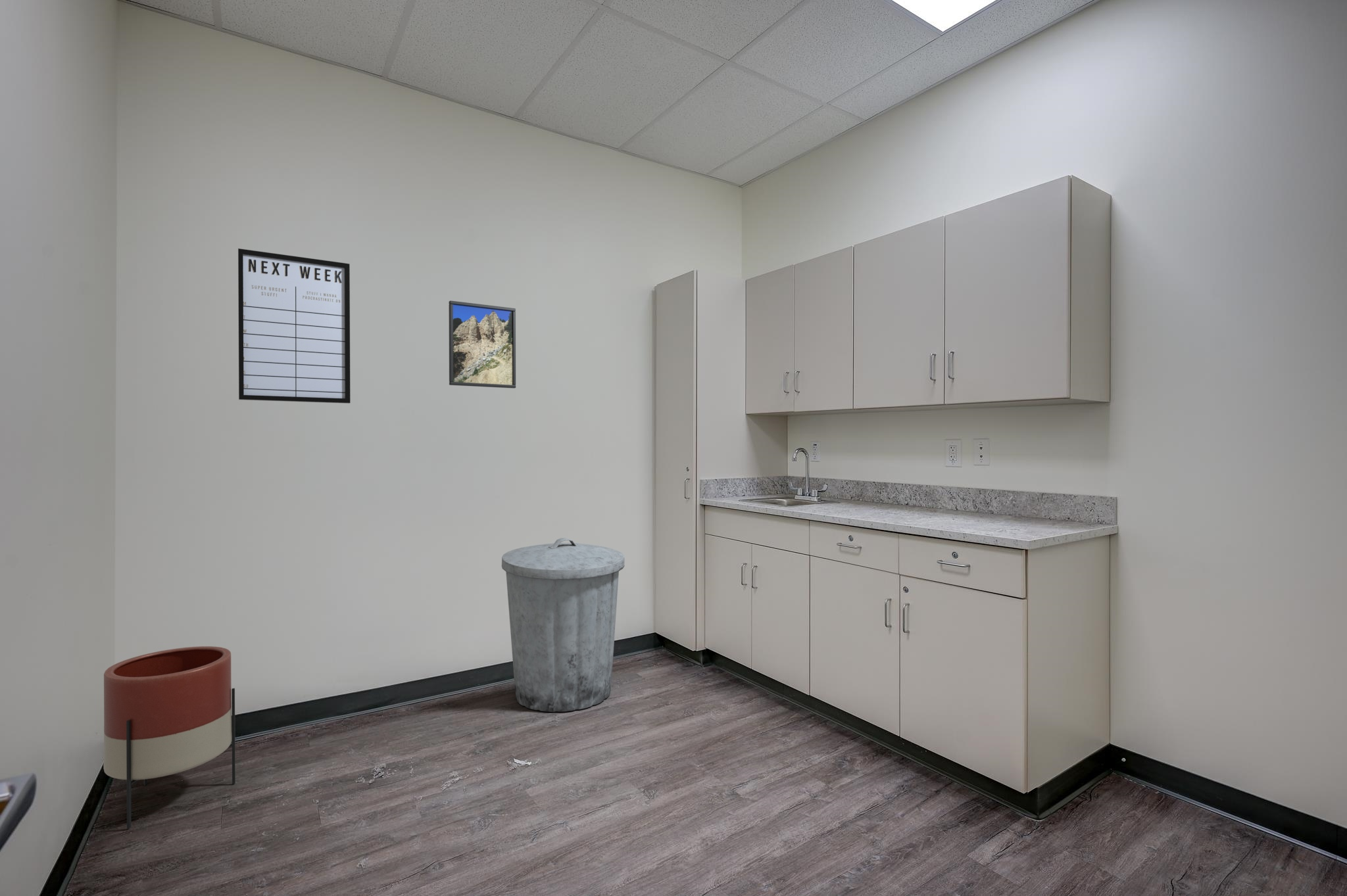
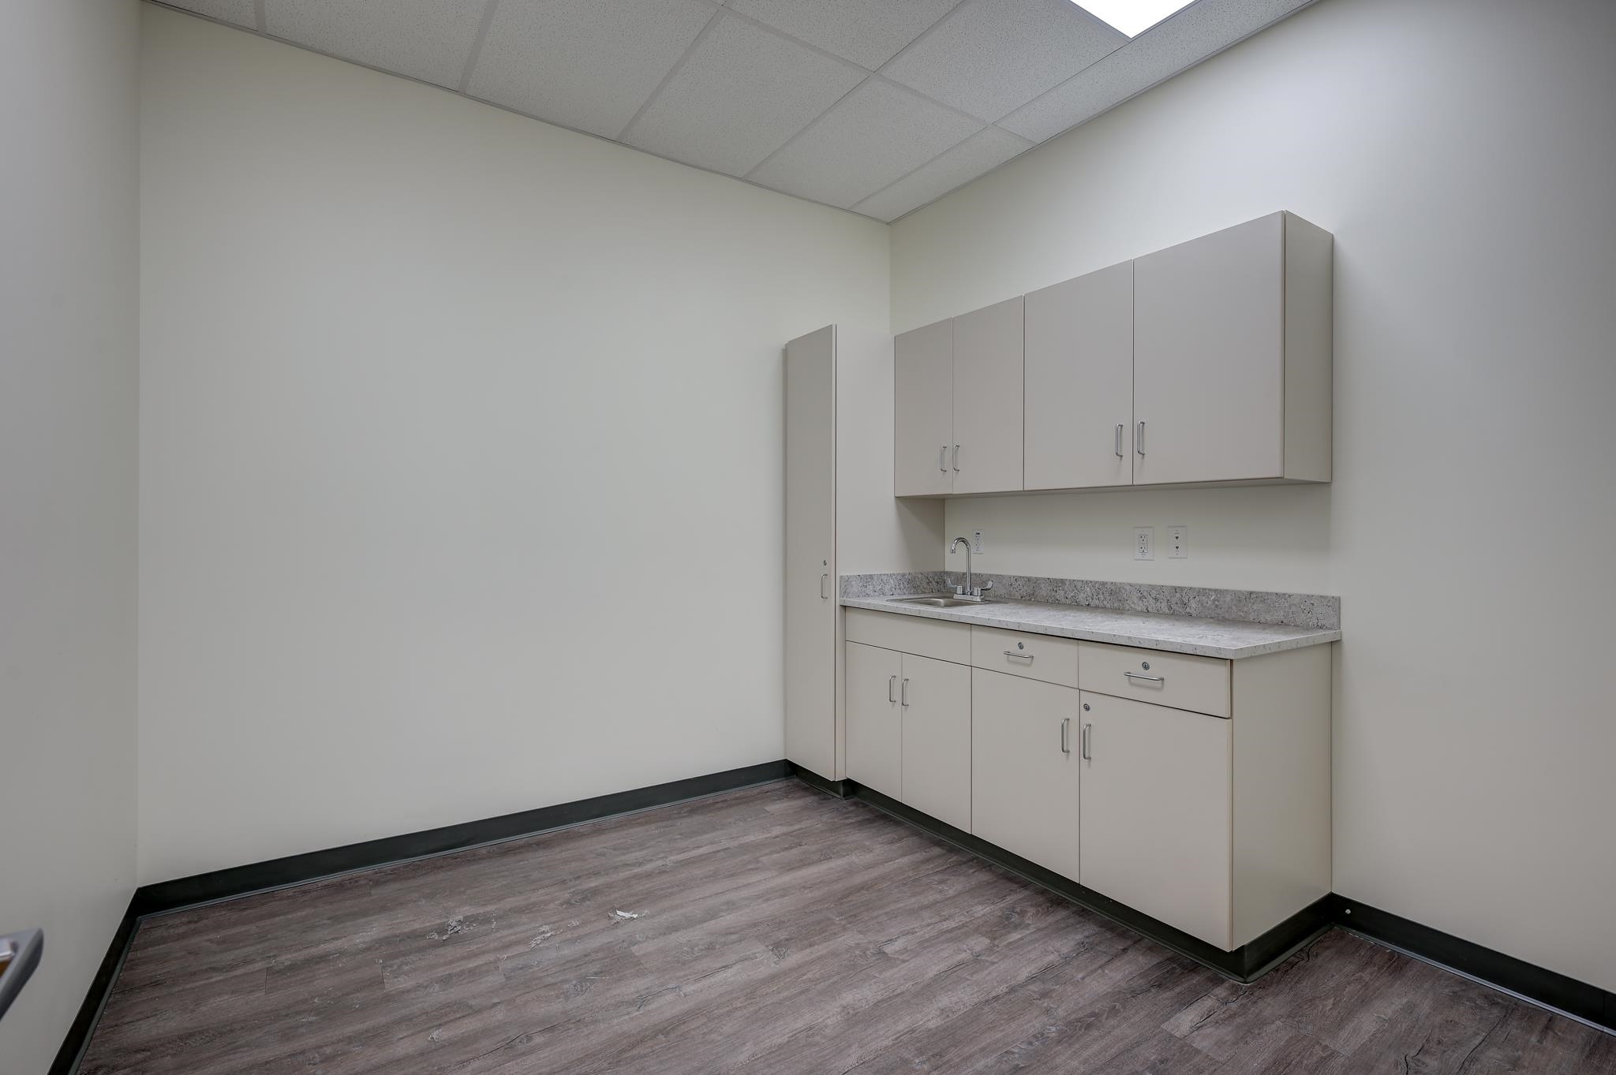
- trash can (564, 616)
- planter (172, 729)
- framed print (483, 345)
- writing board (296, 329)
